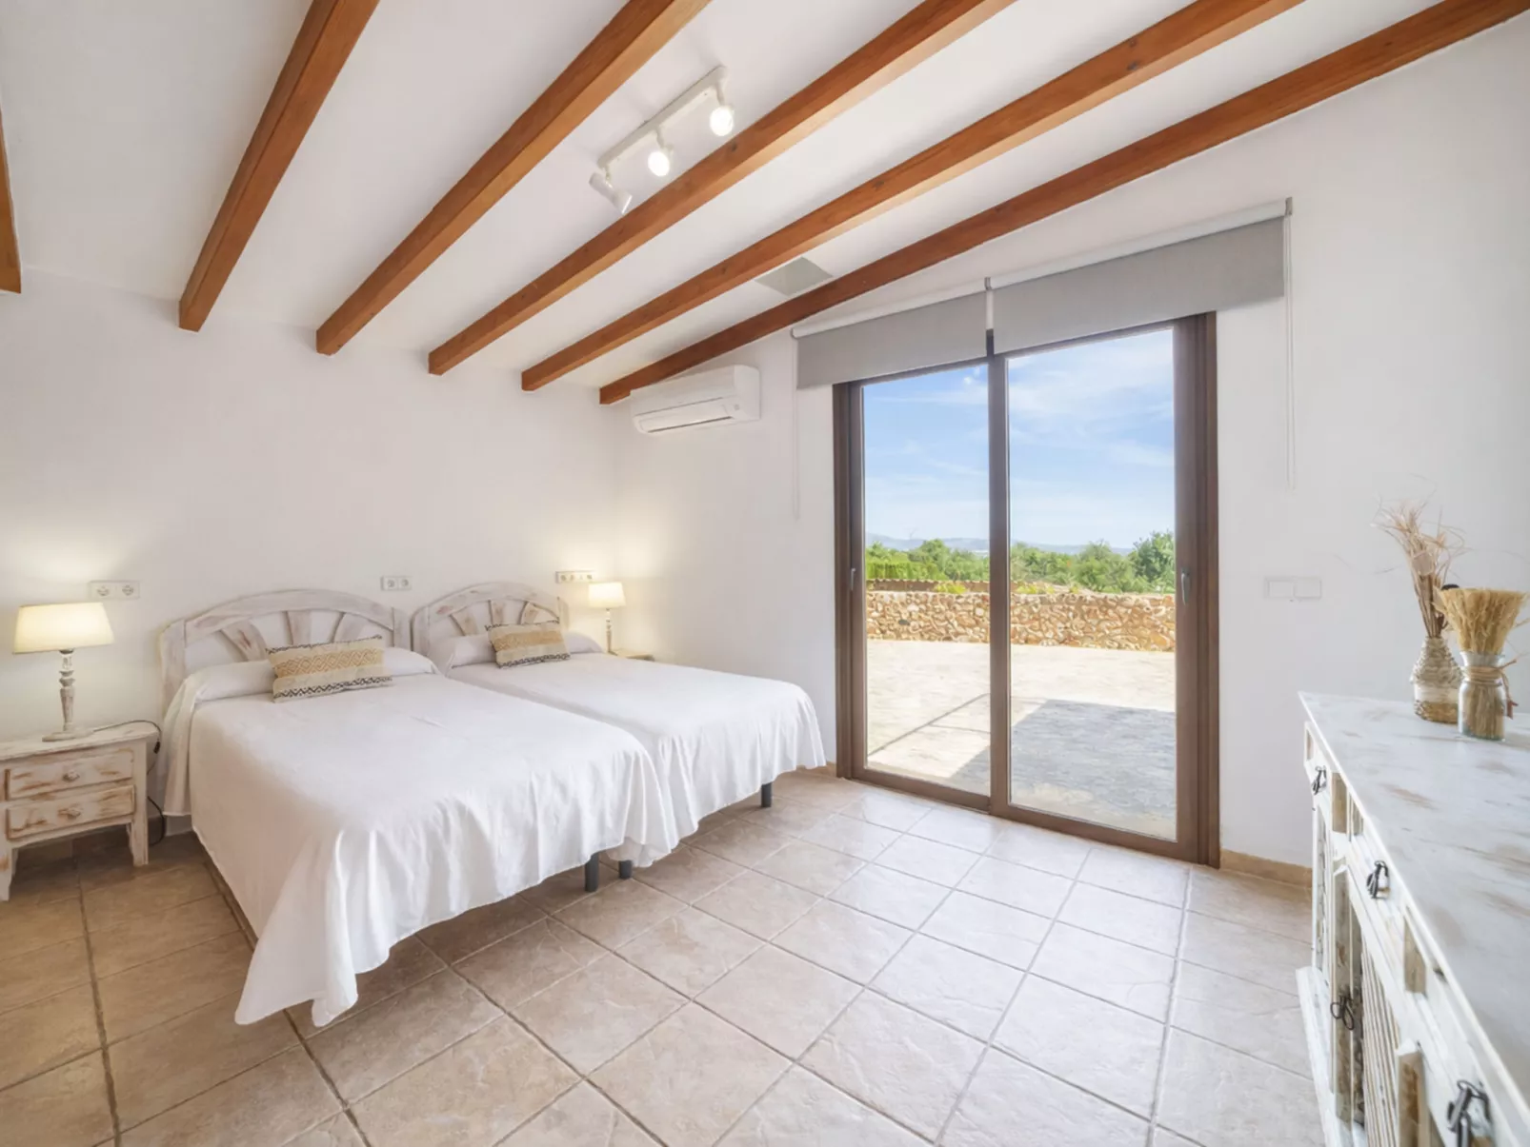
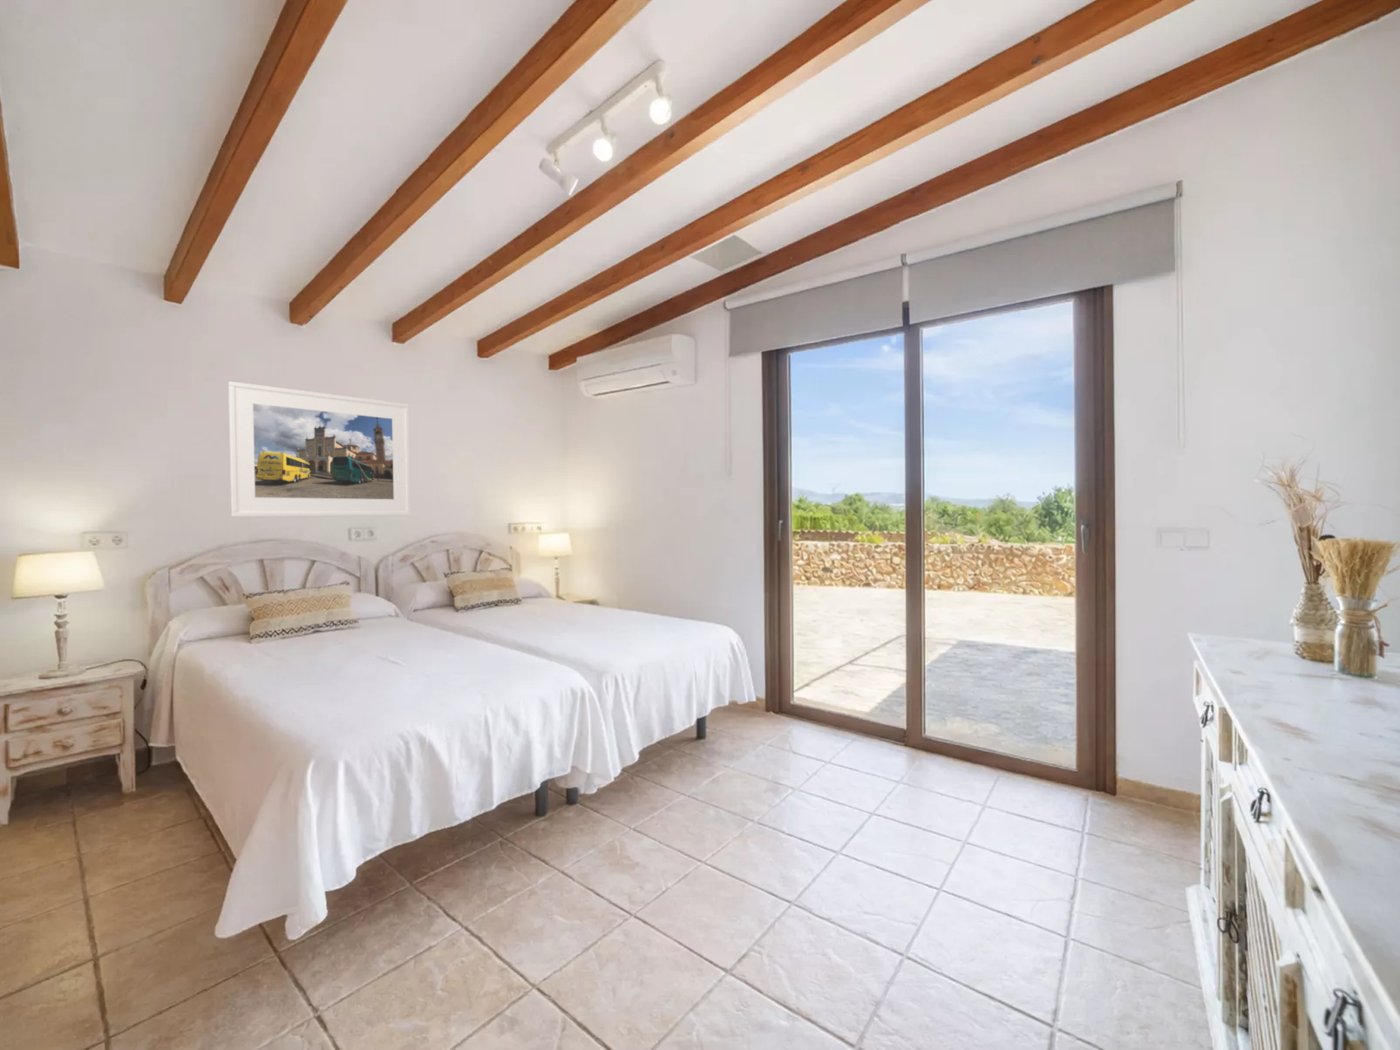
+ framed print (328, 454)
